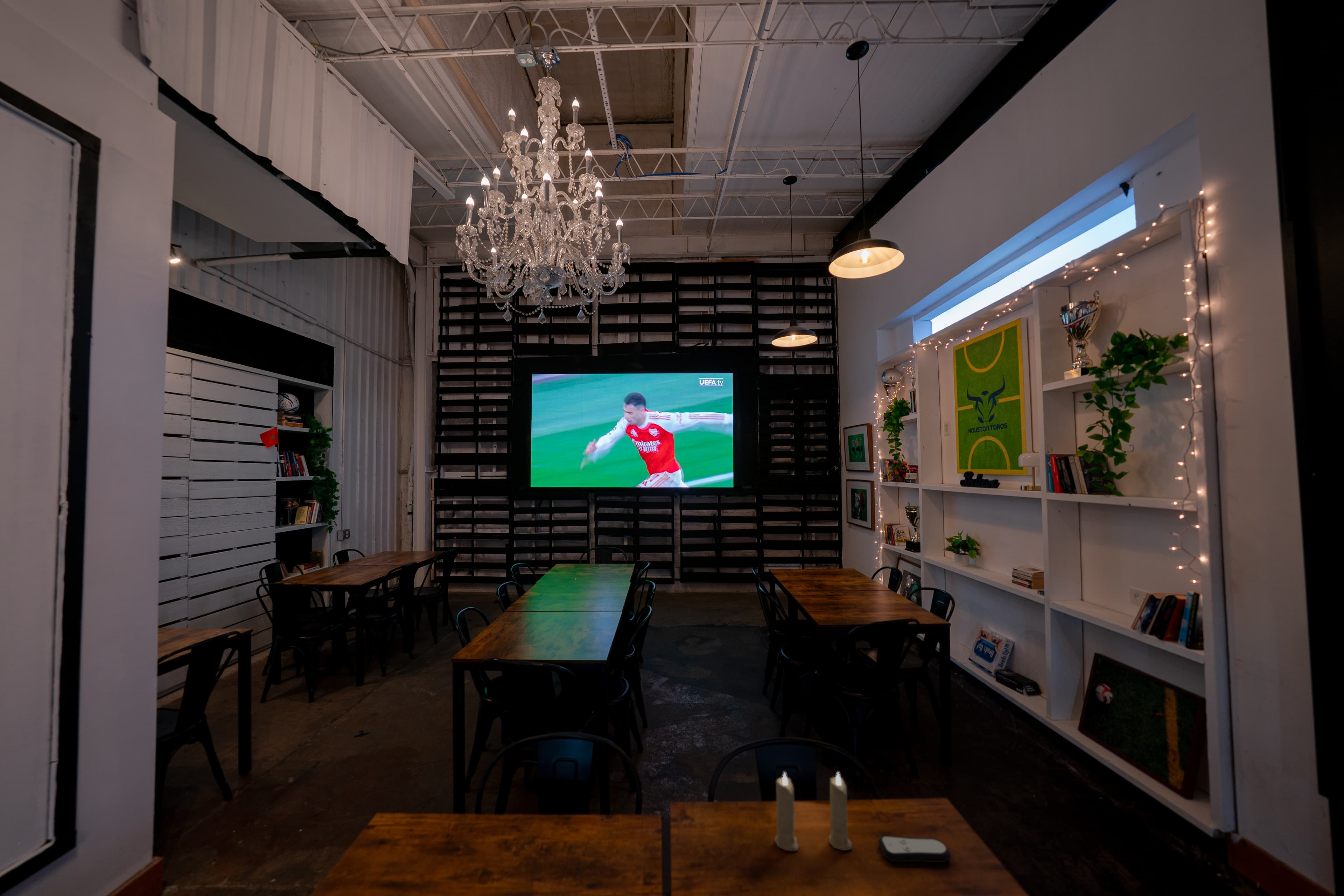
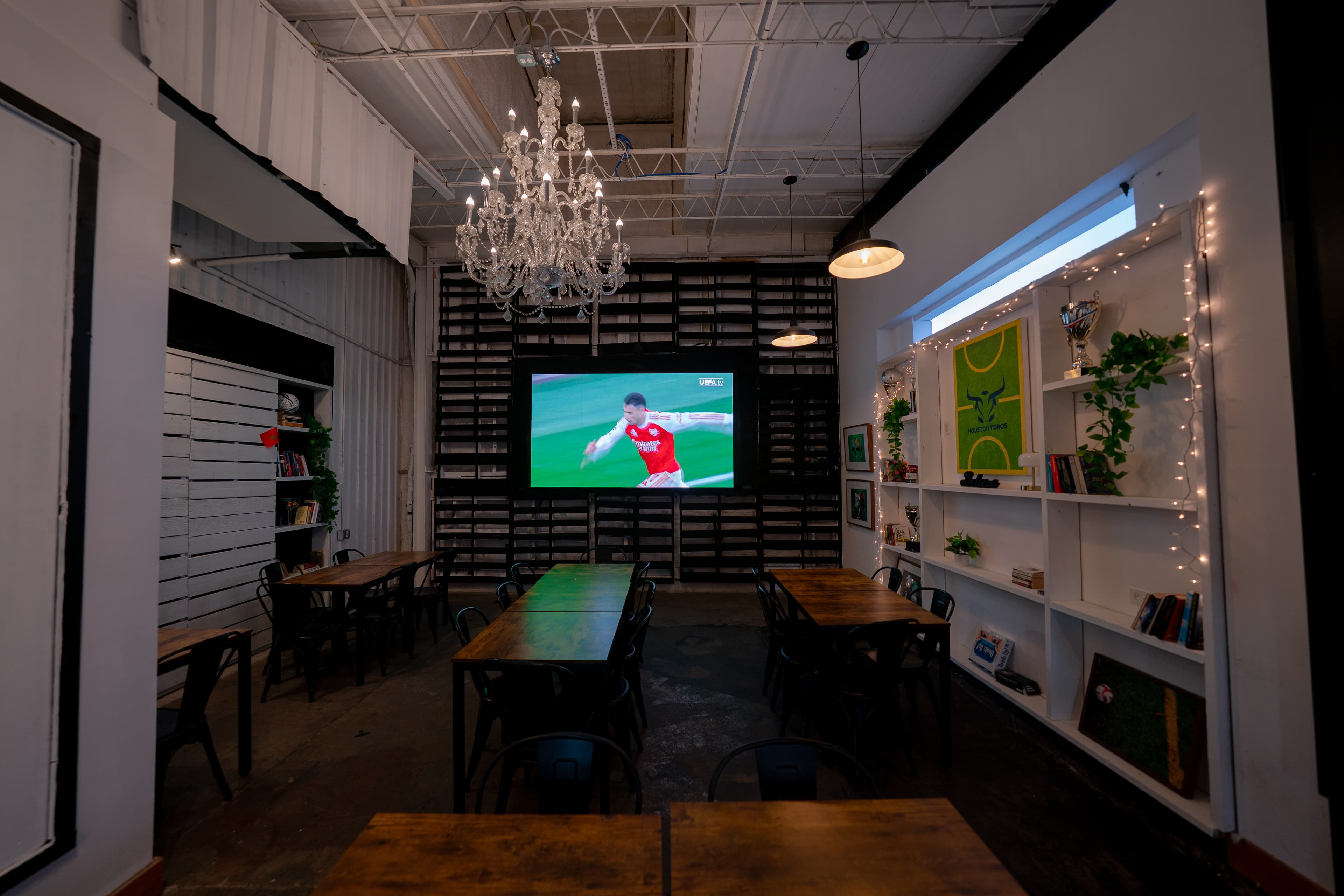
- remote control (914, 849)
- candle (794, 807)
